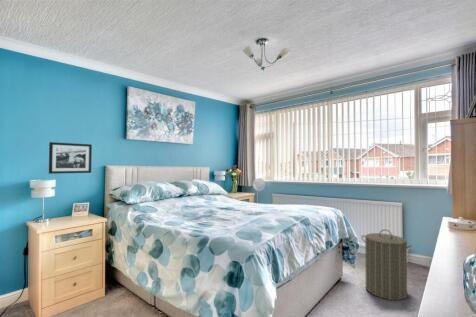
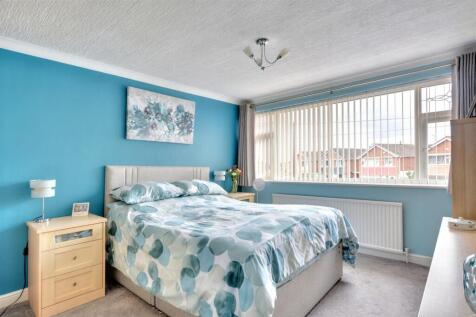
- laundry hamper (385, 260)
- picture frame (71, 158)
